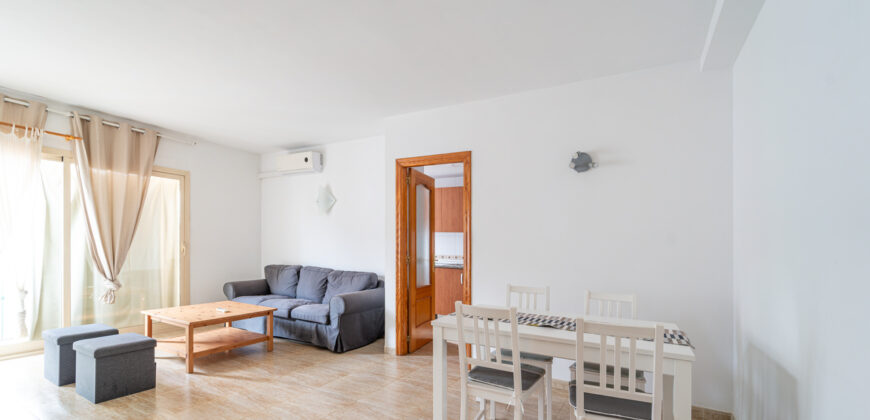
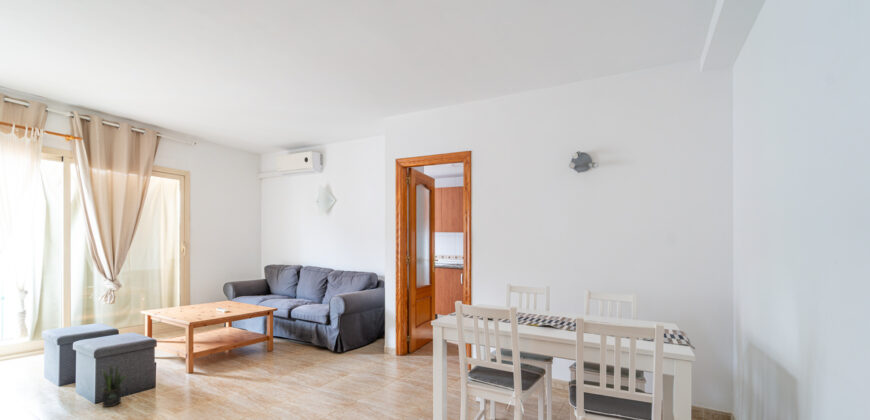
+ potted plant (113, 384)
